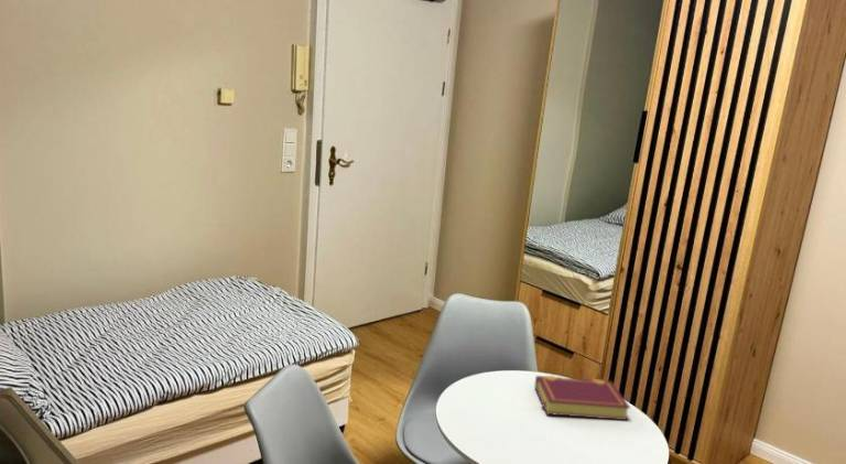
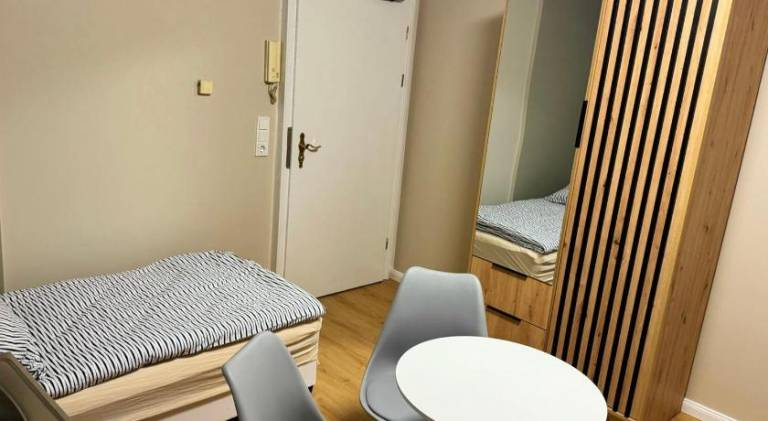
- book (578, 395)
